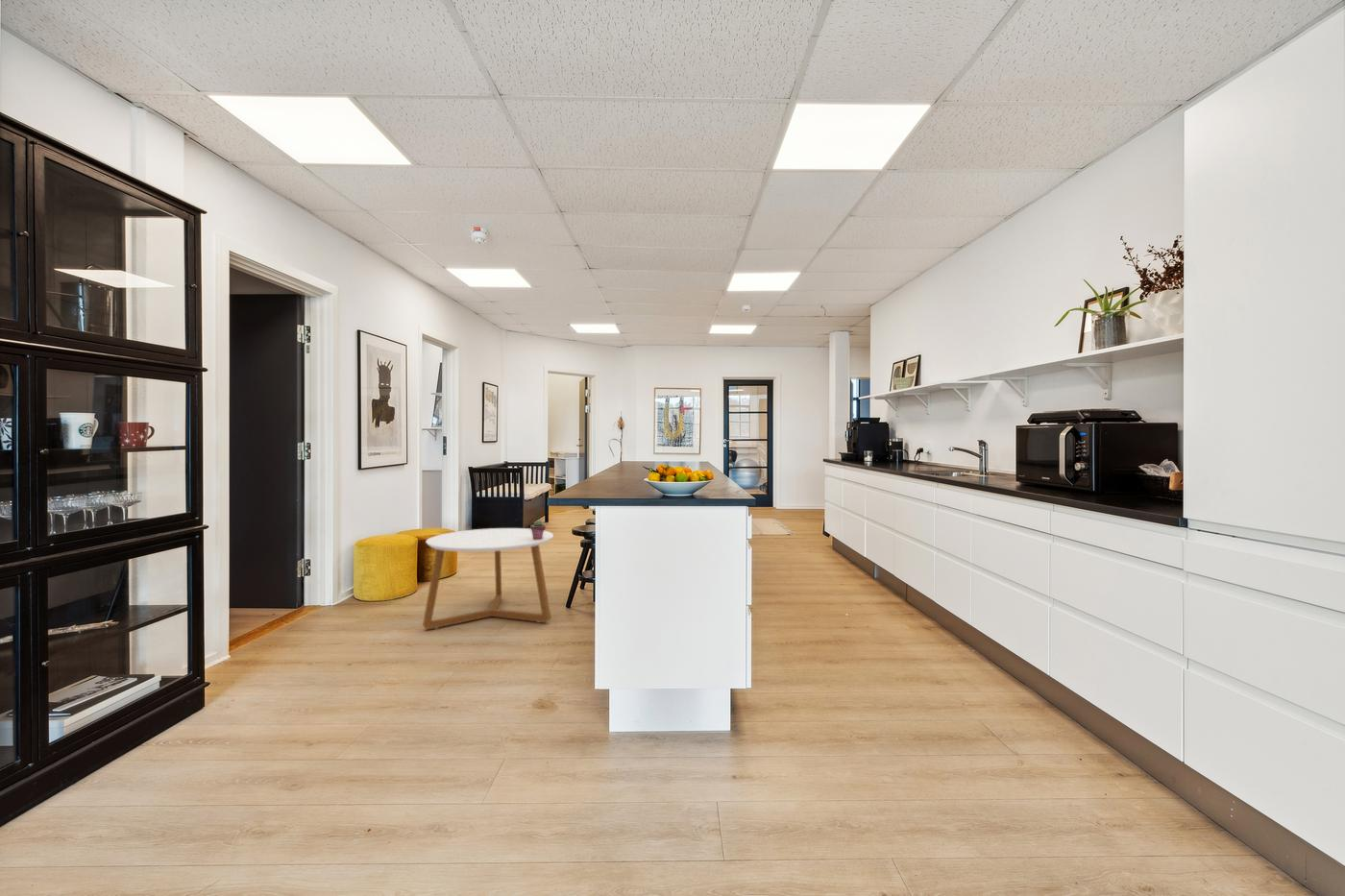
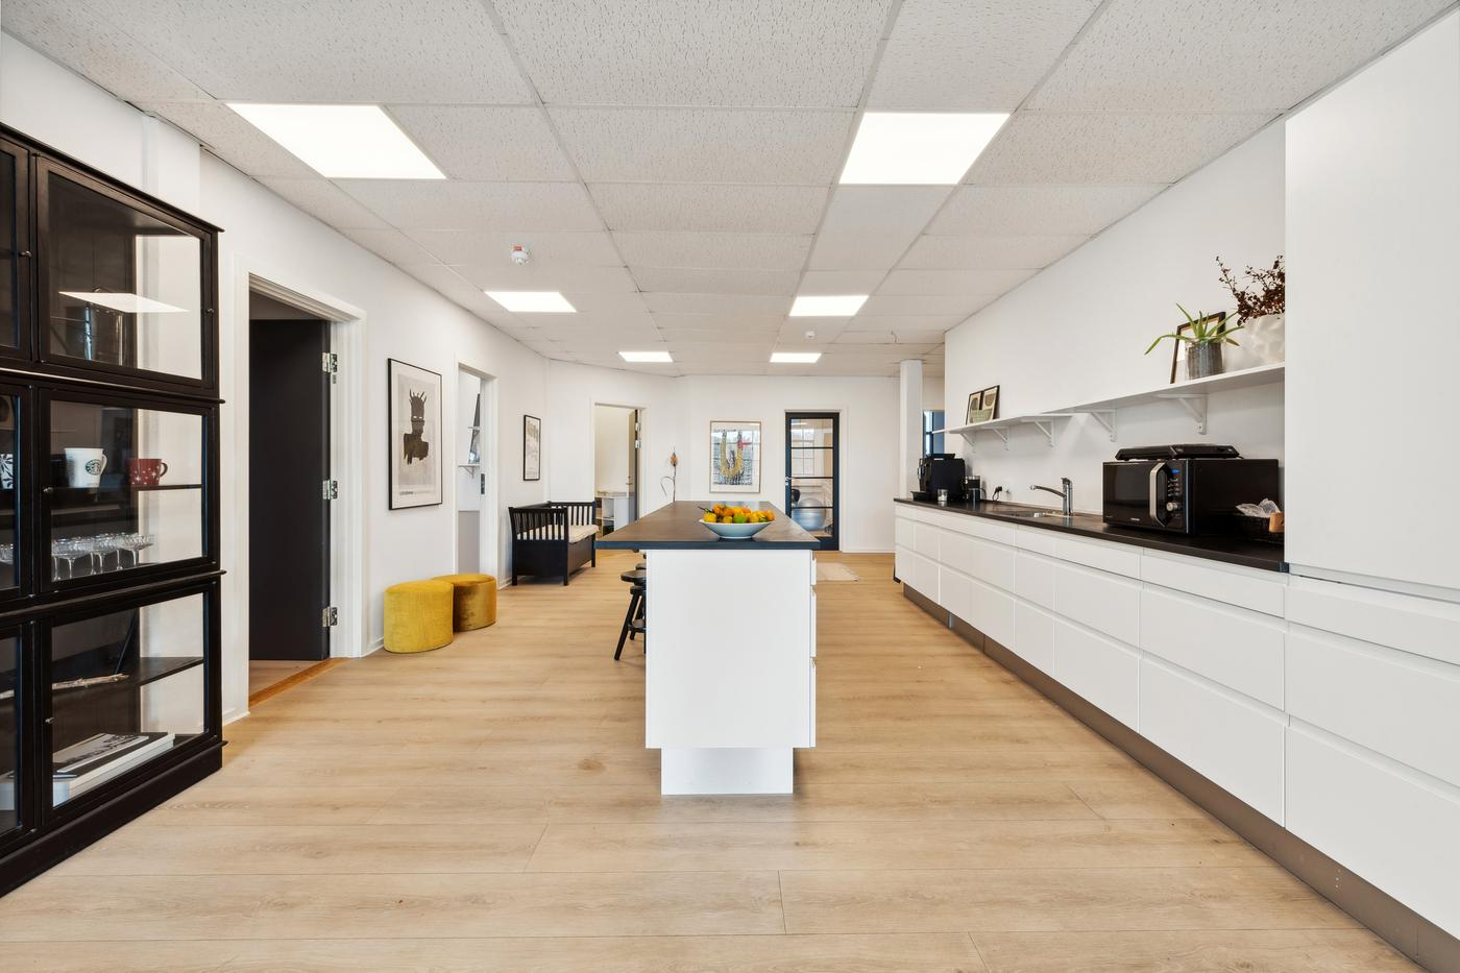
- coffee table (496, 575)
- potted succulent (537, 529)
